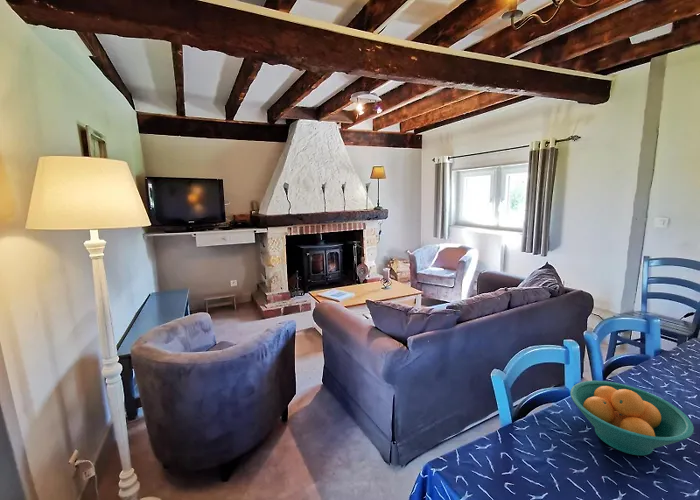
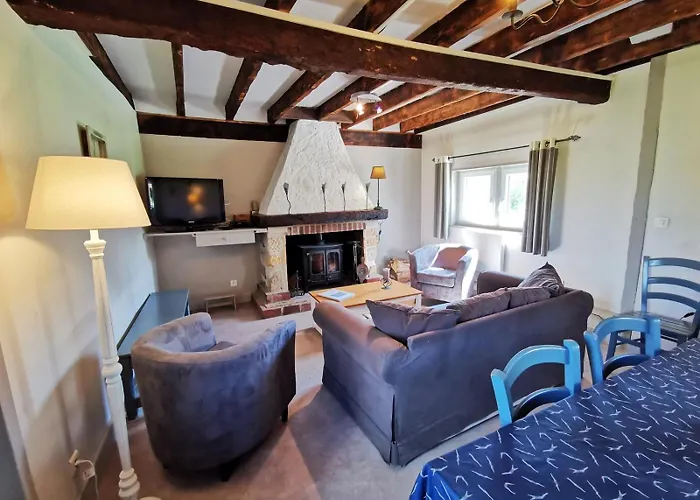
- fruit bowl (625, 415)
